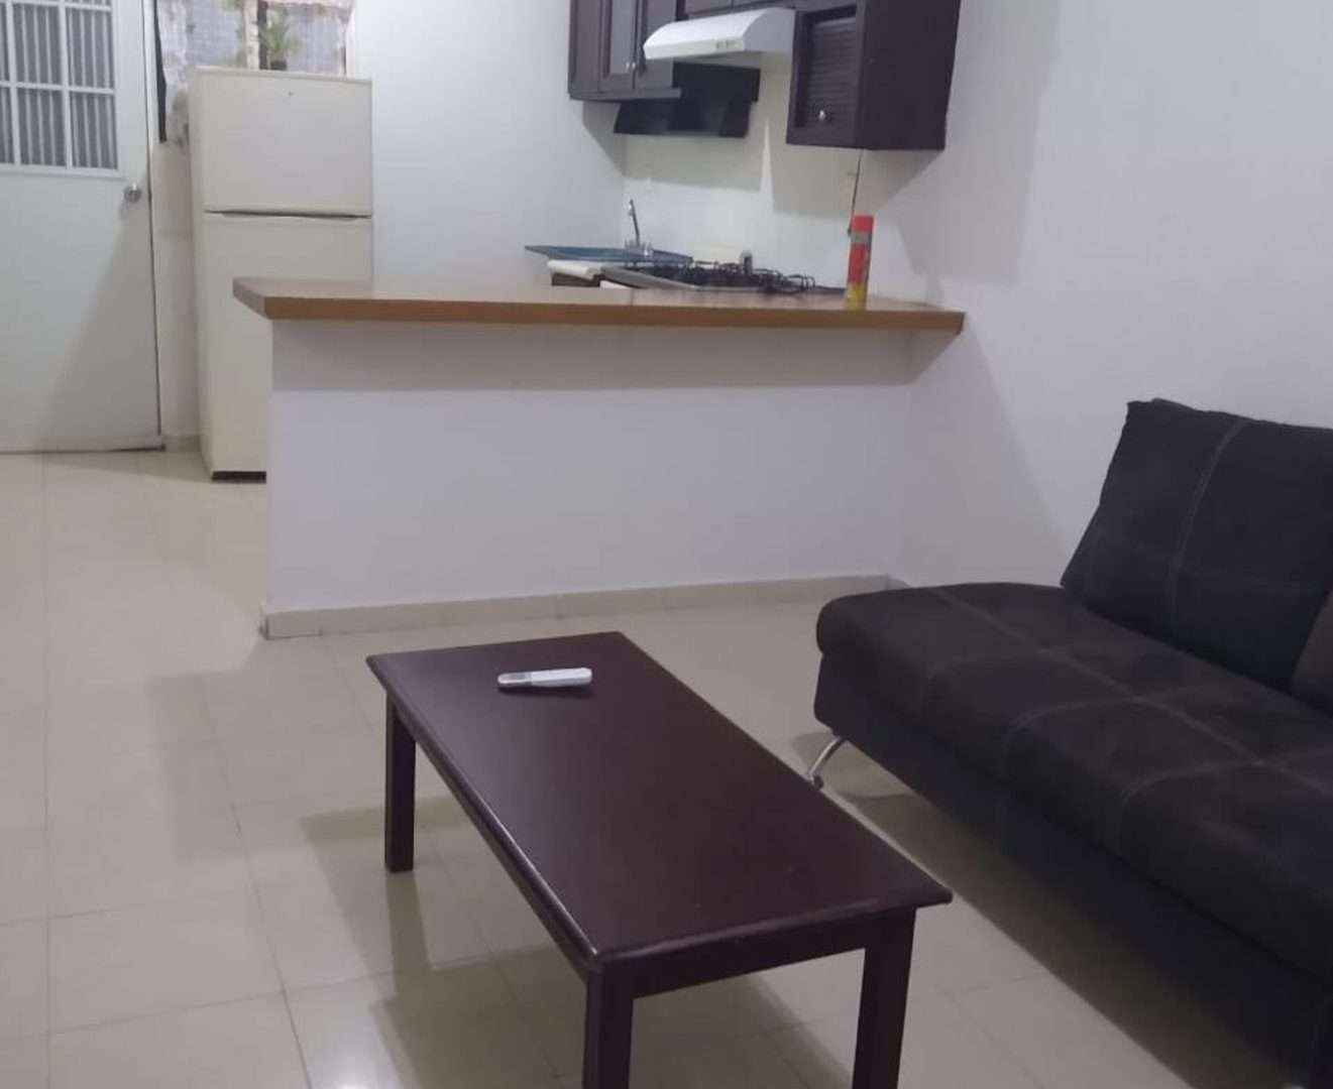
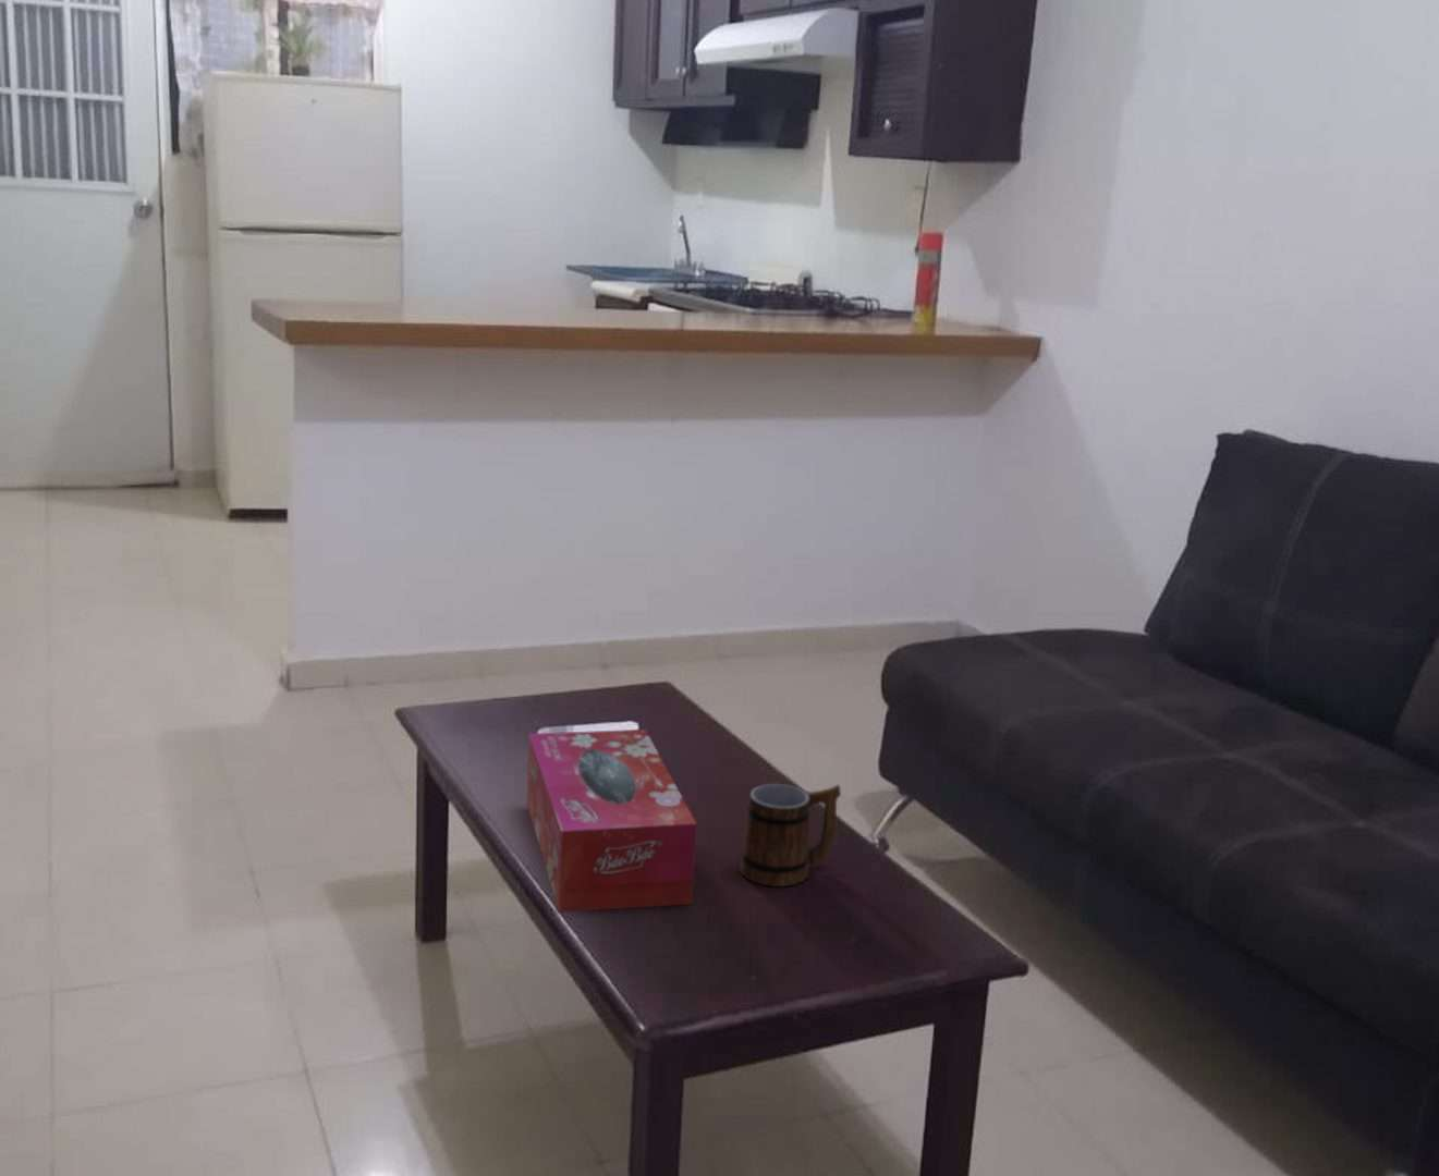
+ tissue box (605, 814)
+ mug (791, 828)
